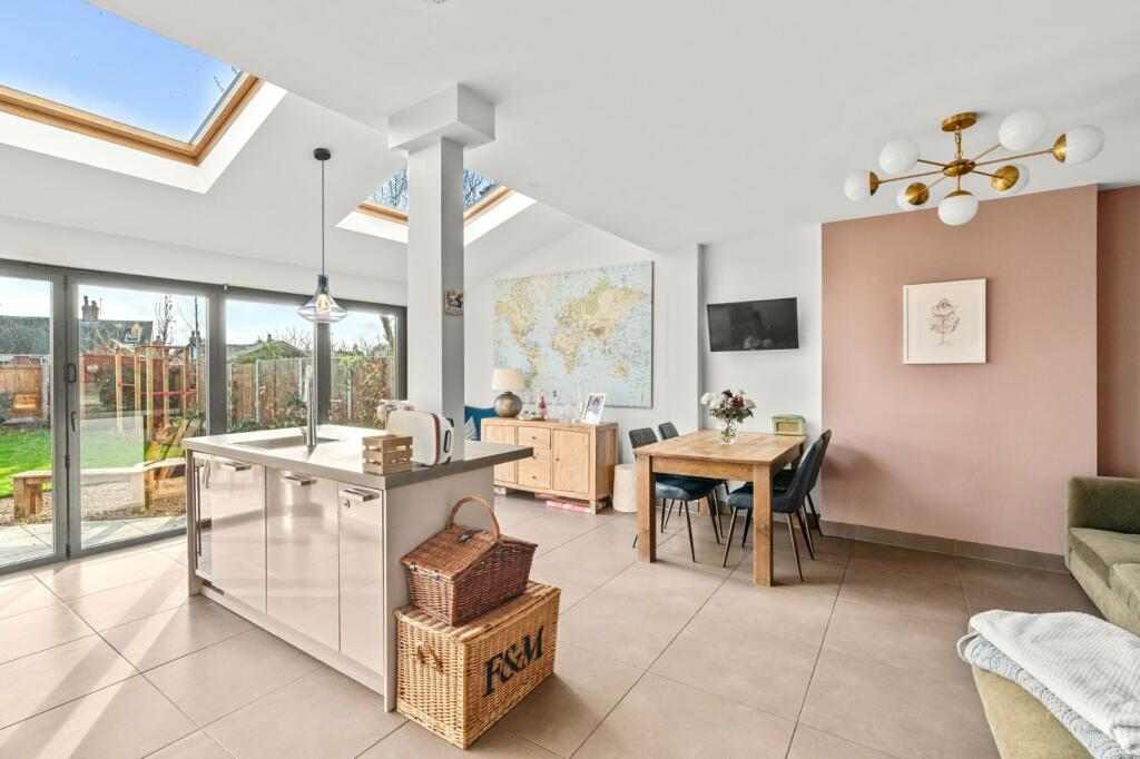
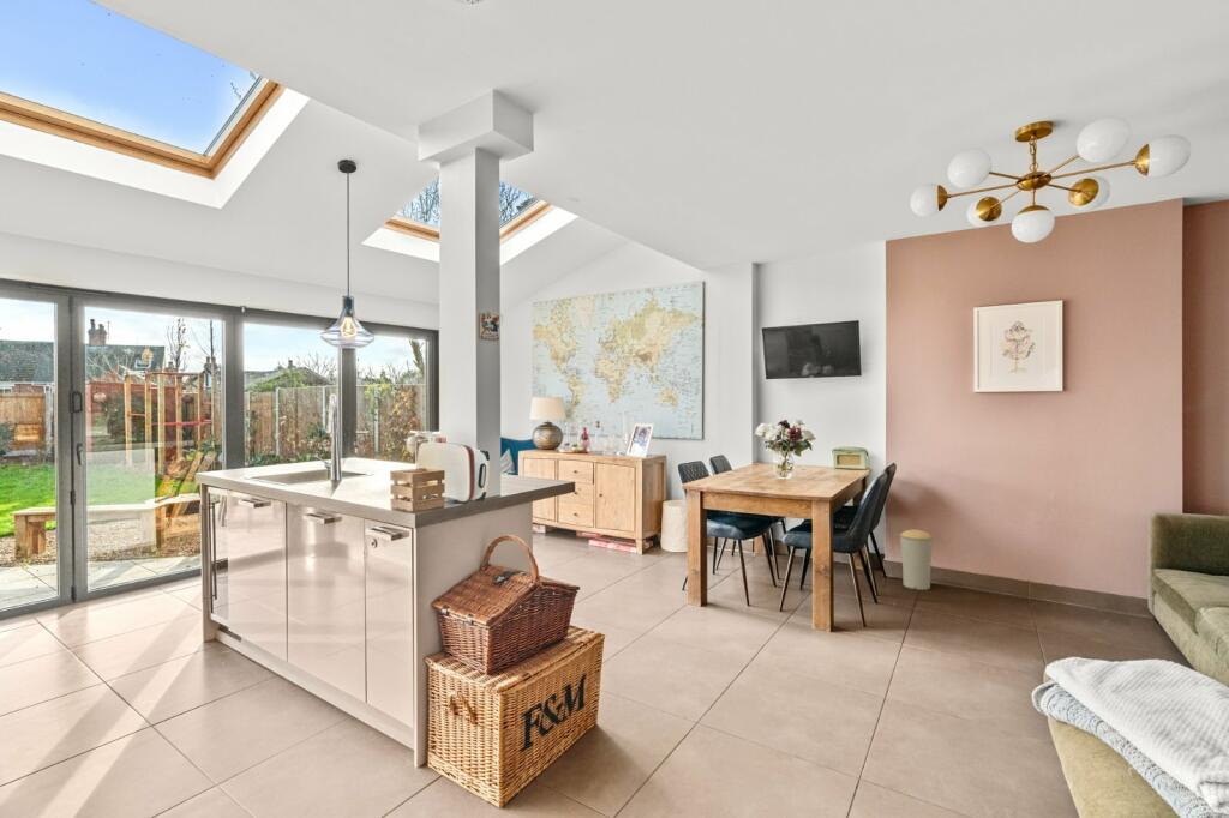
+ trash can (916, 558)
